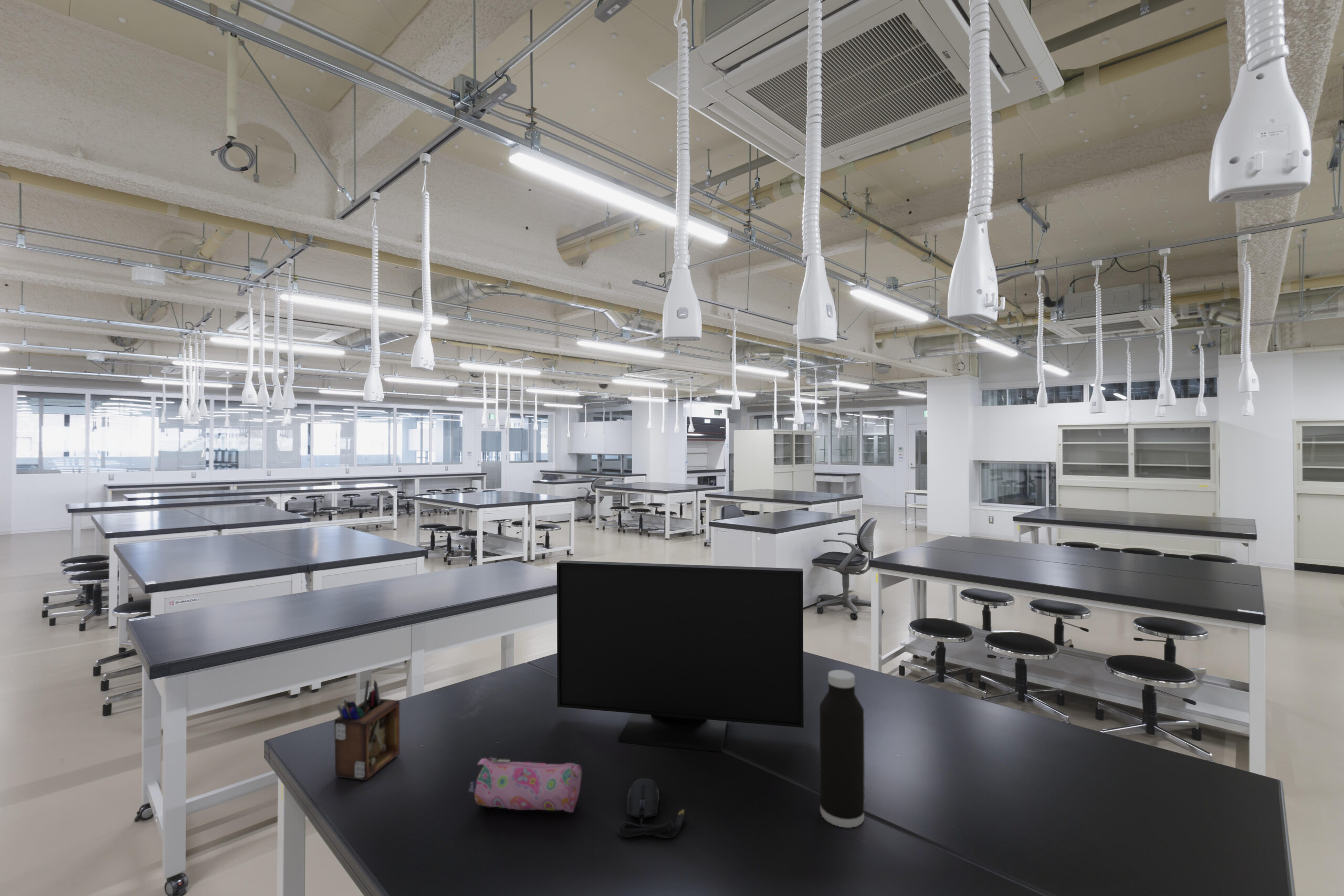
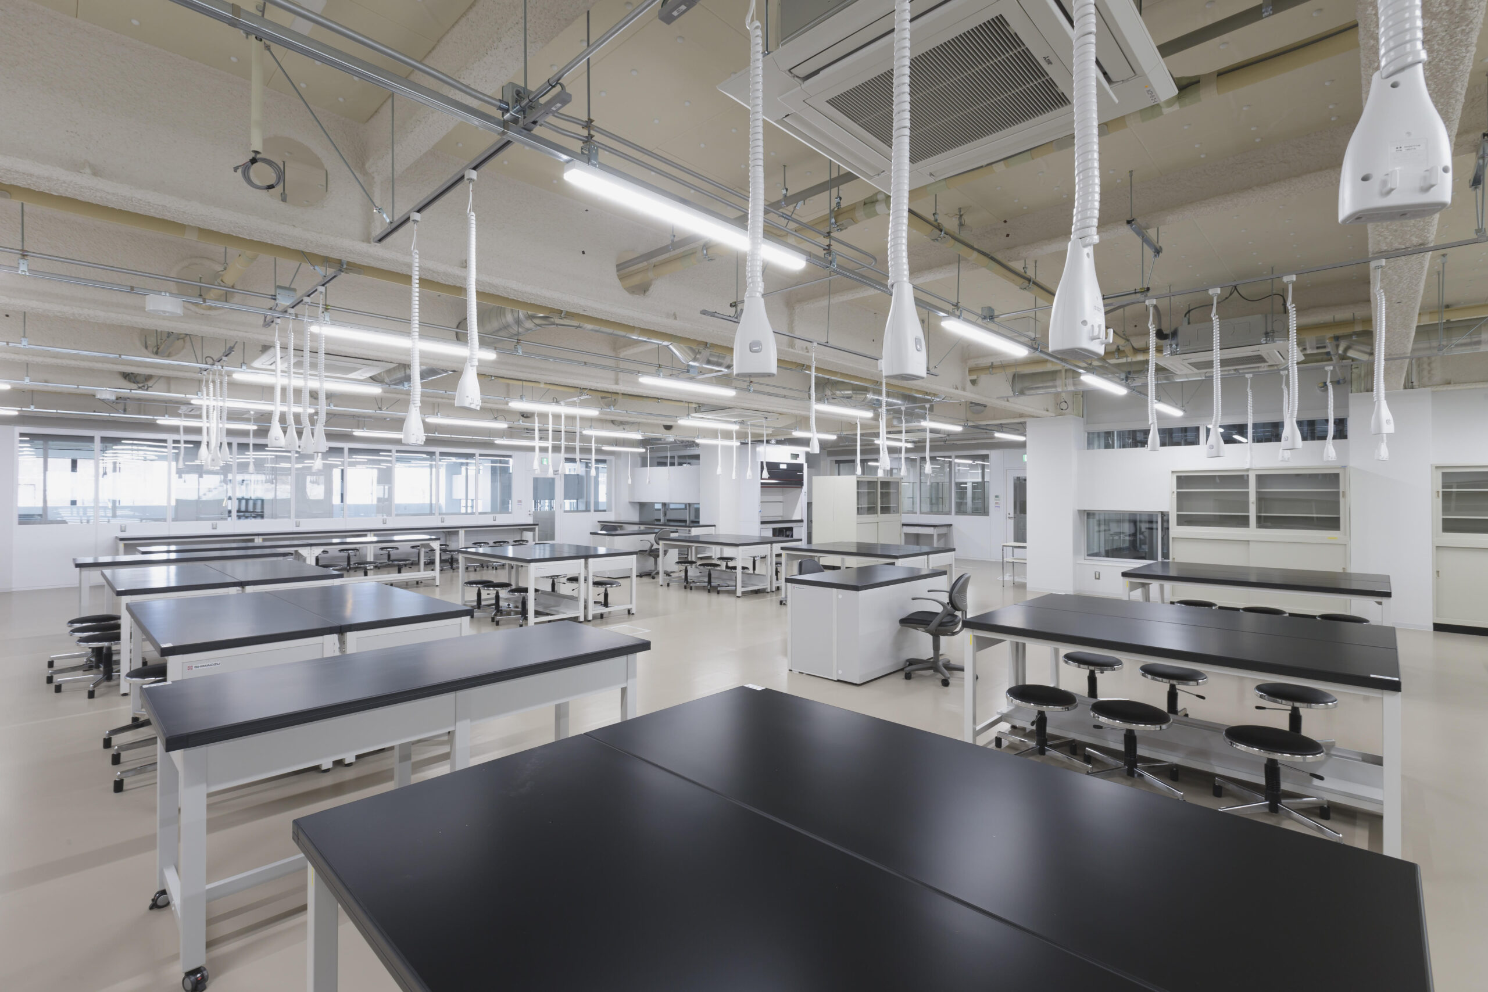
- computer monitor (674, 649)
- desk organizer (368, 726)
- water bottle (842, 744)
- pencil case (528, 784)
- computer mouse (655, 802)
